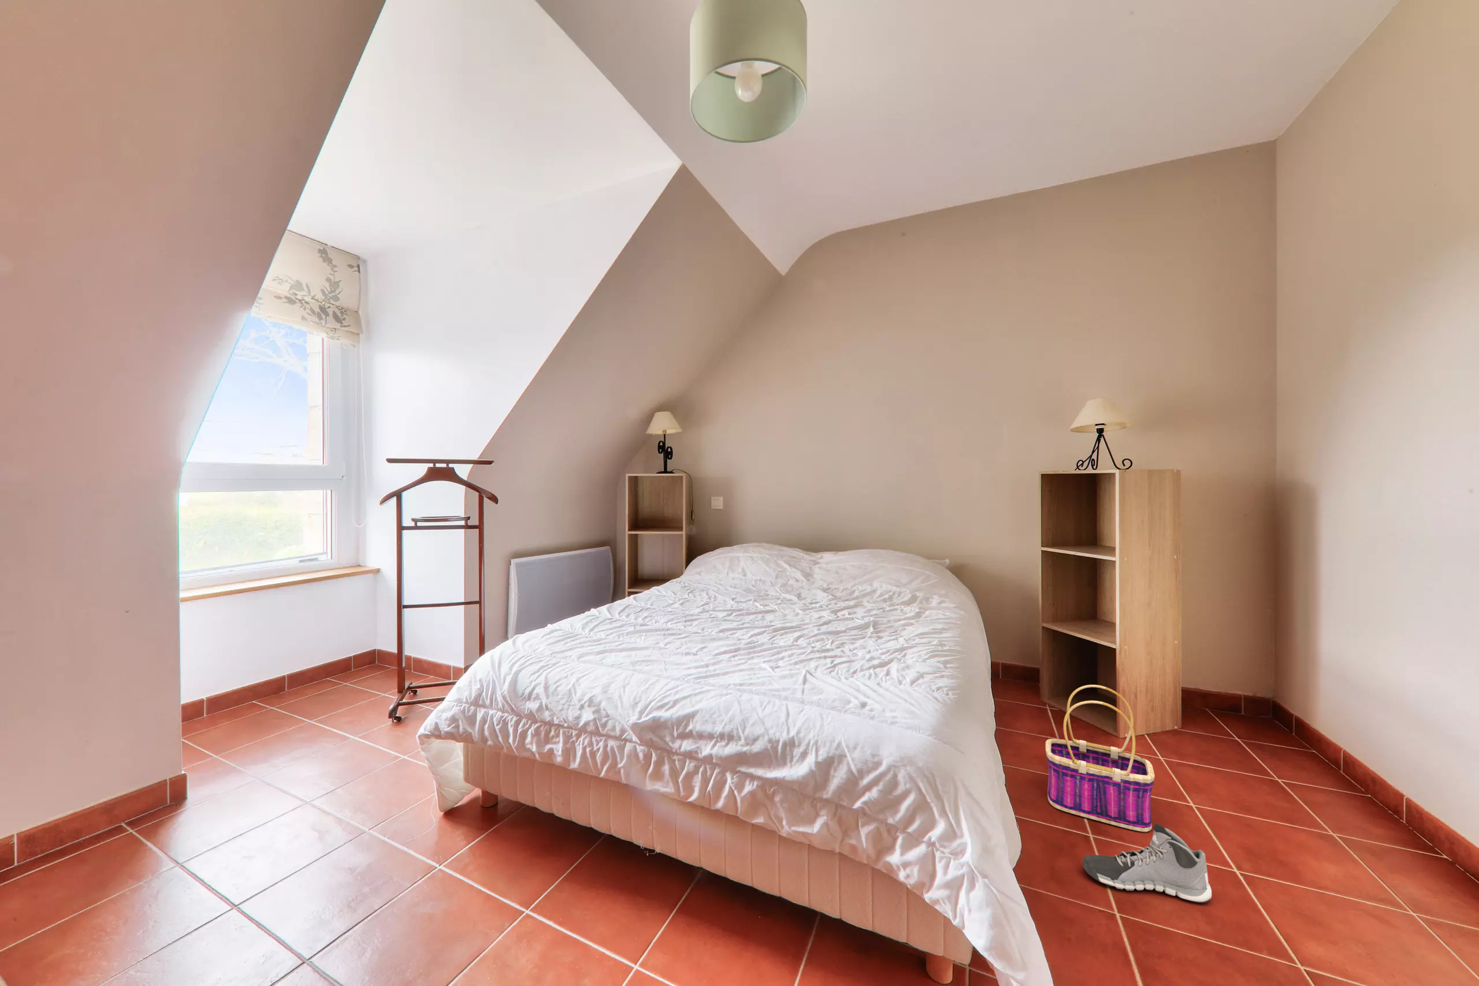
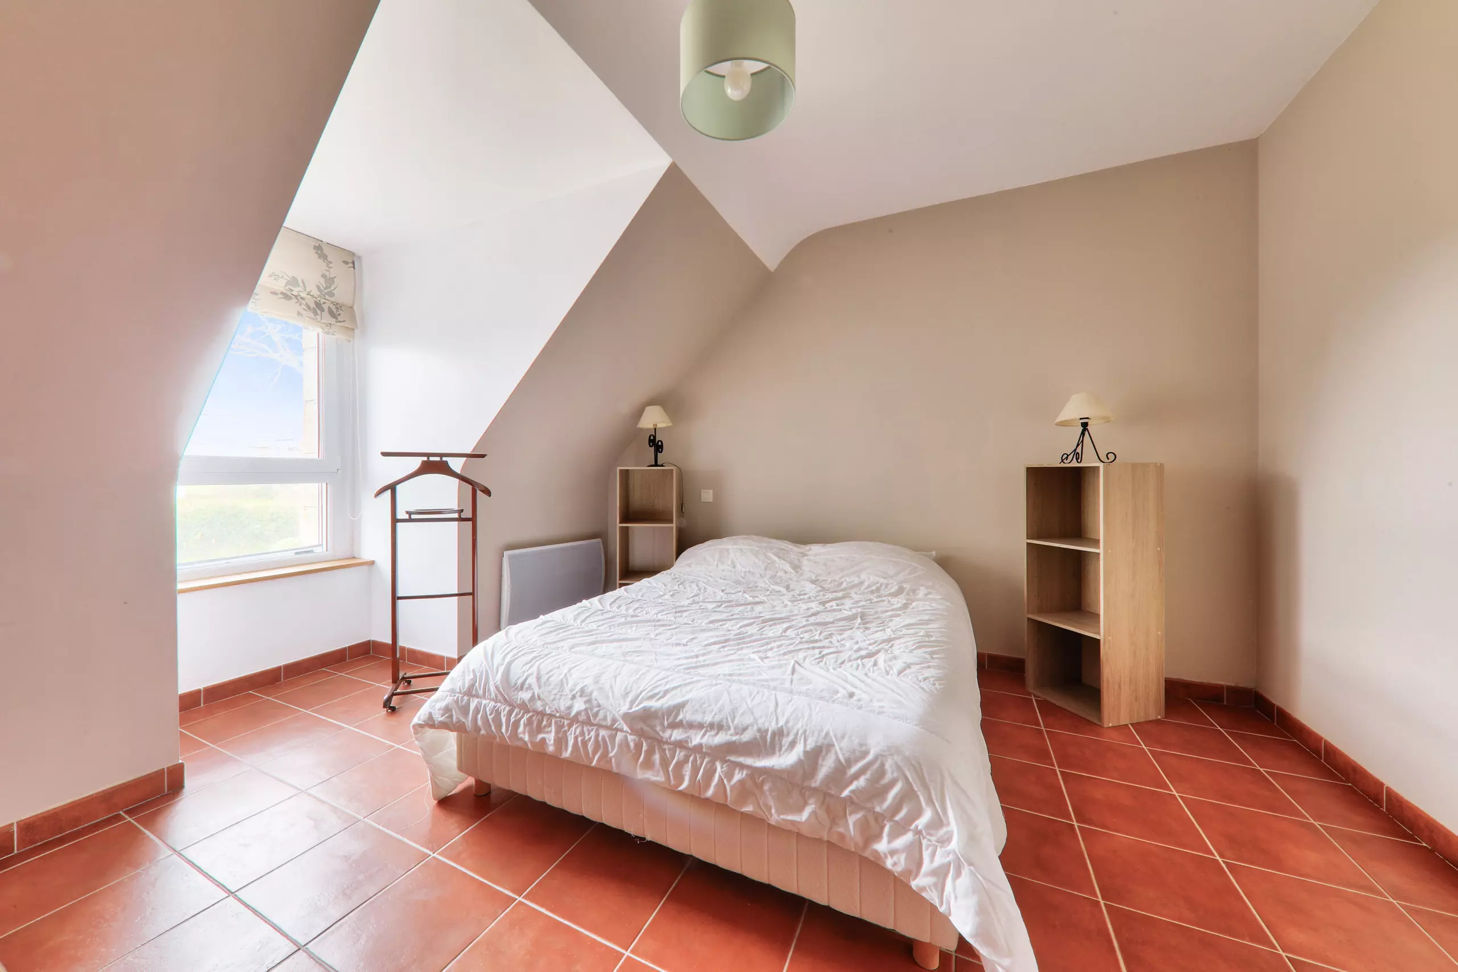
- basket (1096, 751)
- sneaker (1142, 852)
